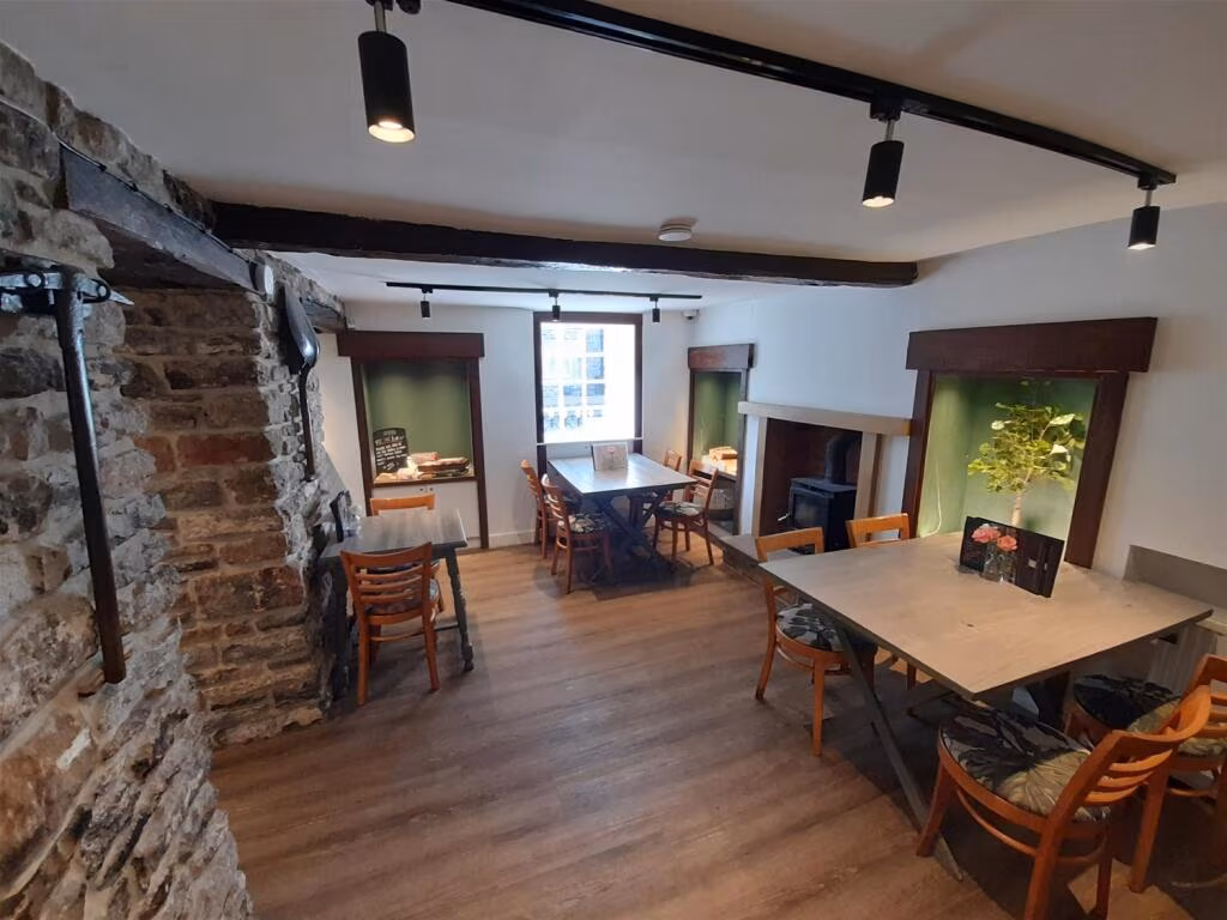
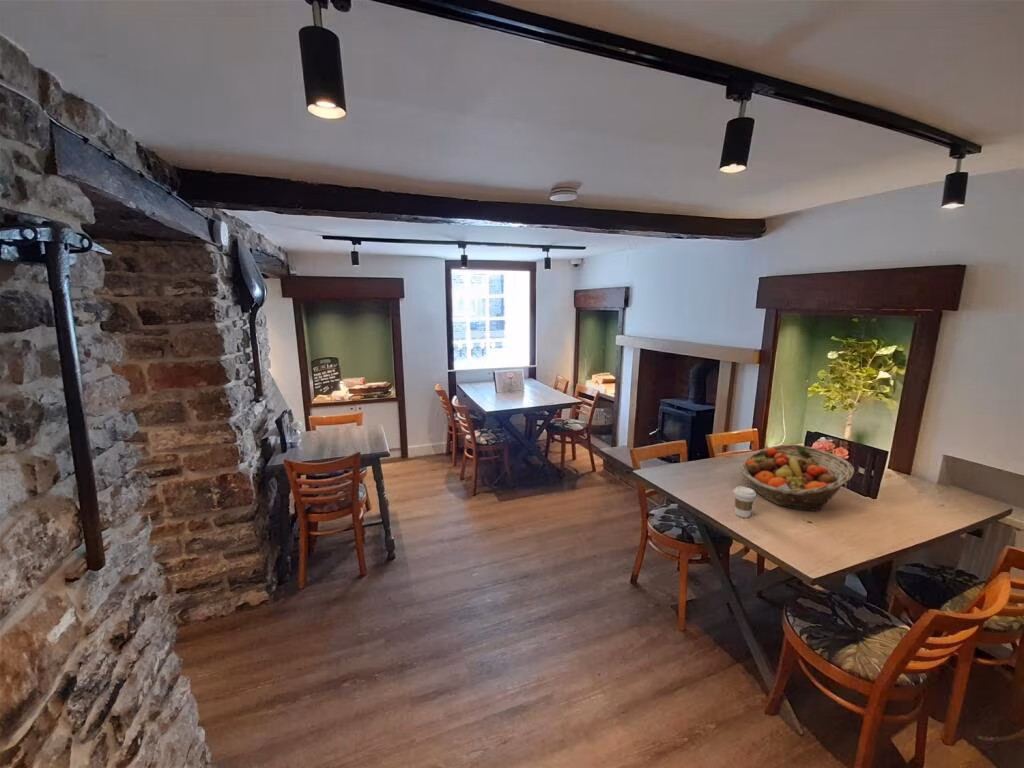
+ coffee cup (743, 502)
+ fruit basket (792, 474)
